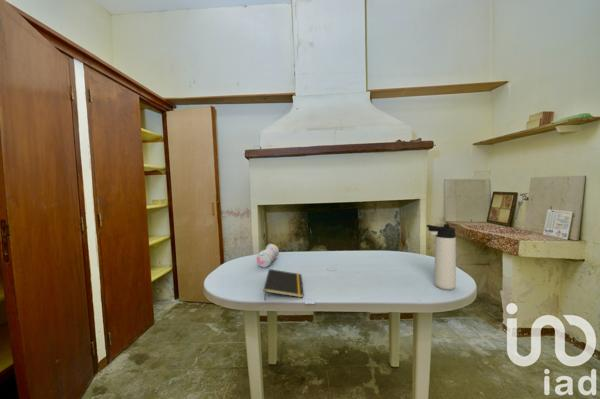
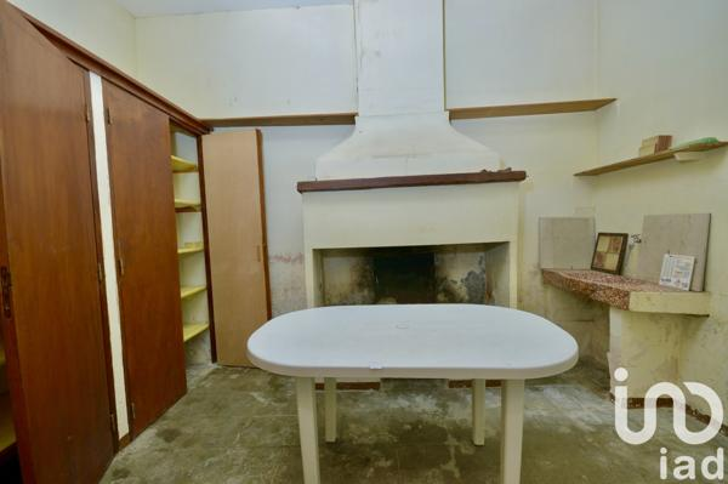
- notepad (284, 282)
- pencil case (268, 254)
- thermos bottle (440, 255)
